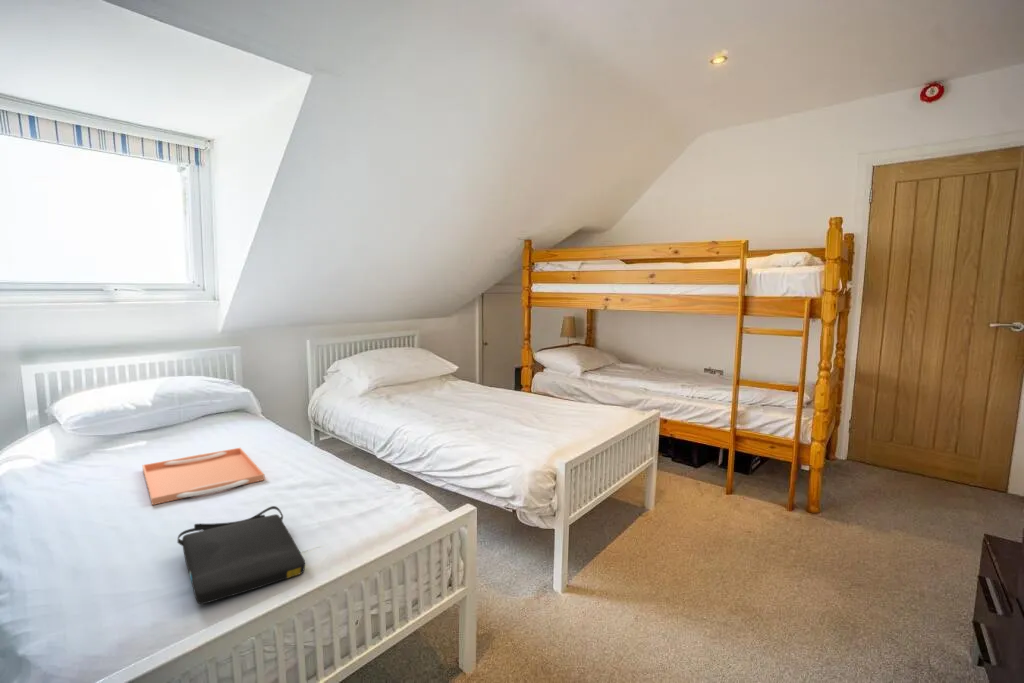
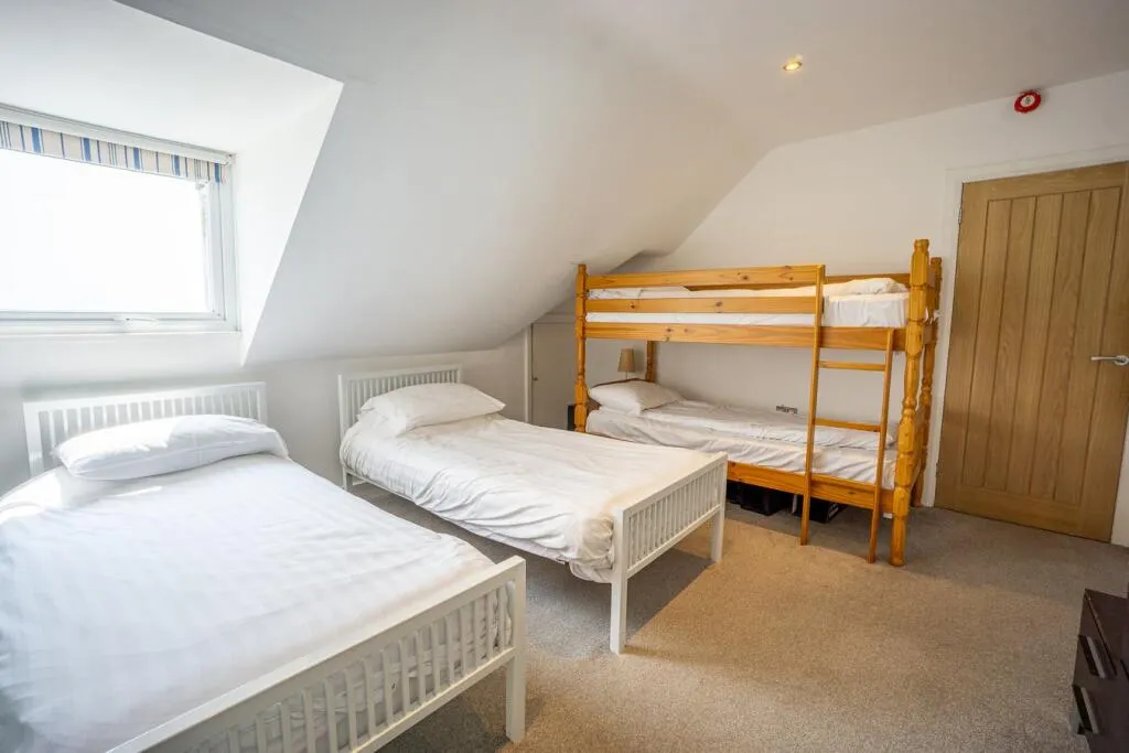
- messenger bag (241, 547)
- serving tray (202, 472)
